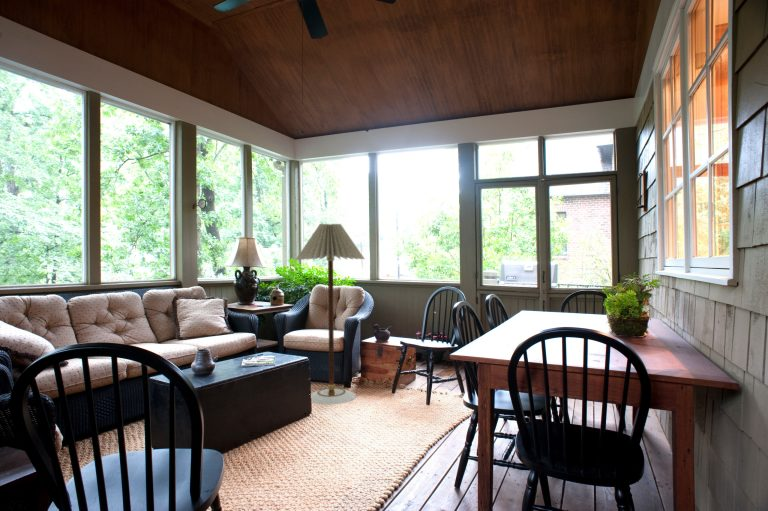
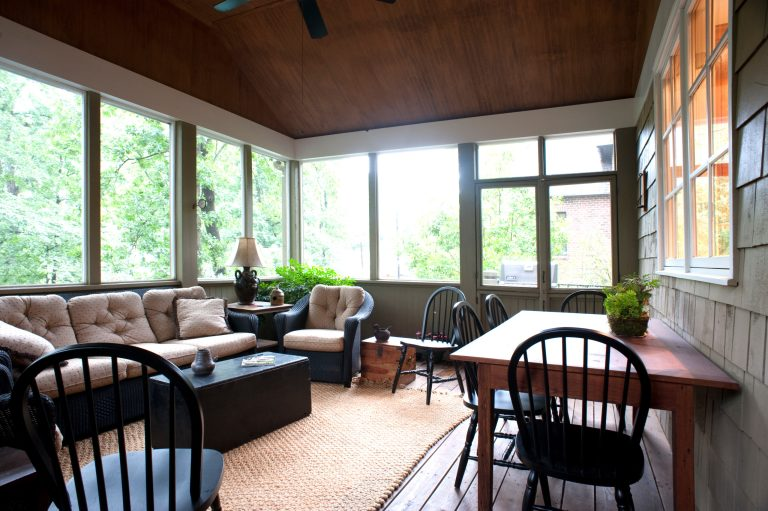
- floor lamp (330, 310)
